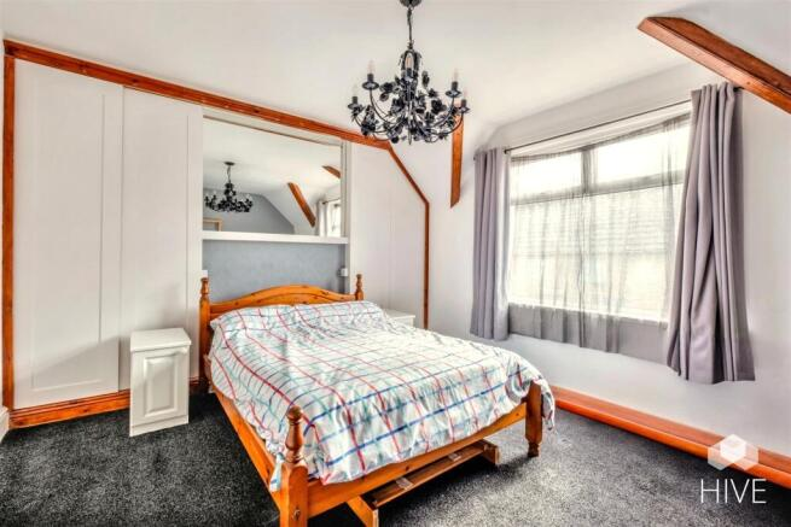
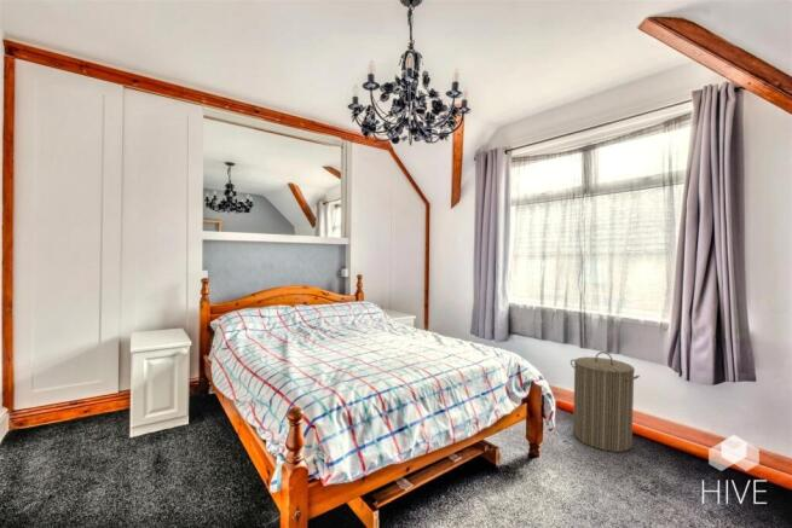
+ laundry hamper (602, 395)
